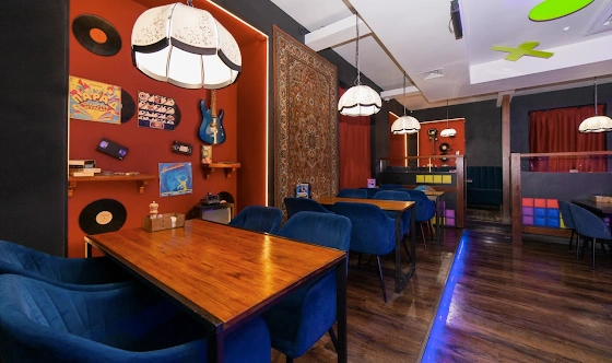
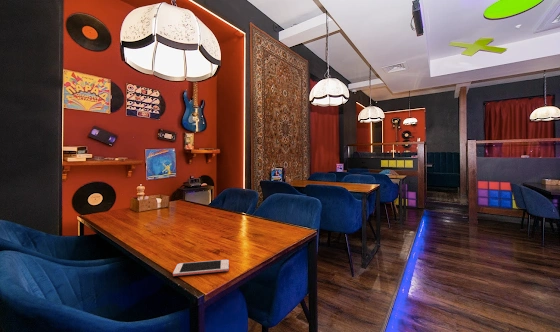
+ cell phone (202, 267)
